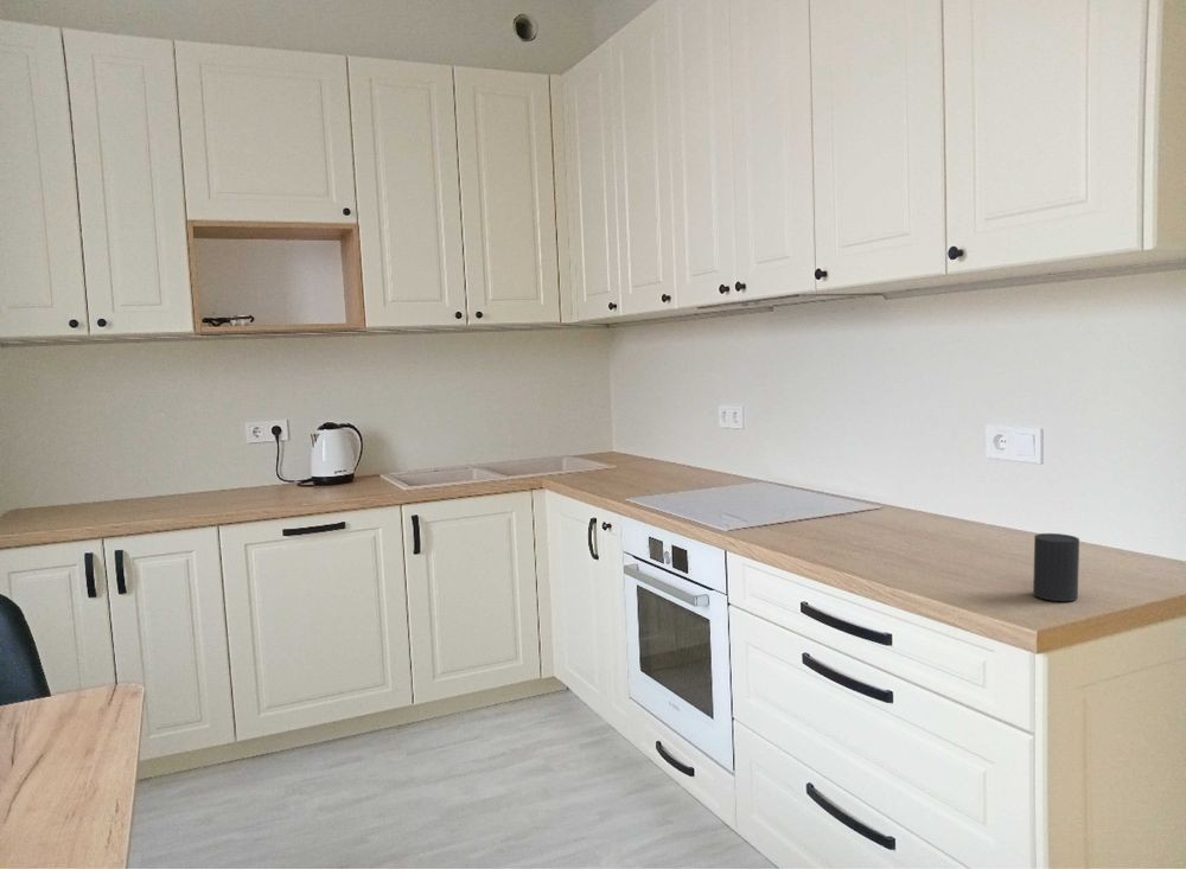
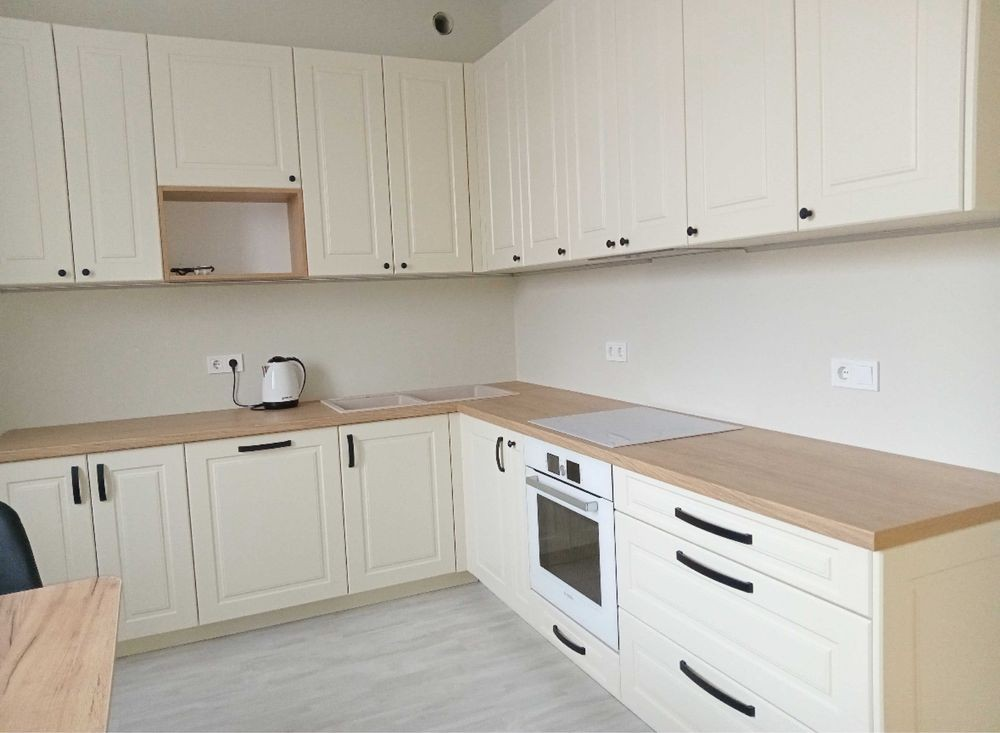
- cup (1056, 566)
